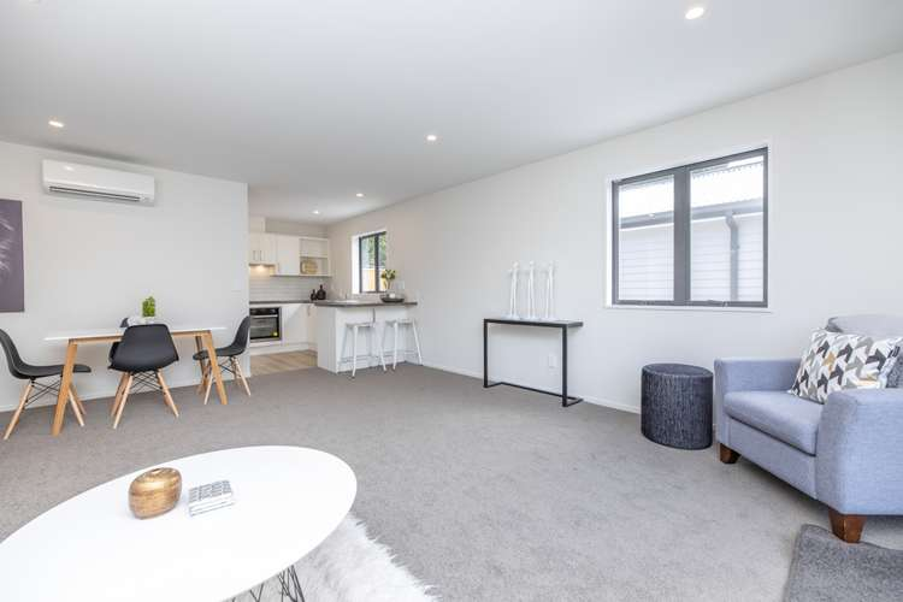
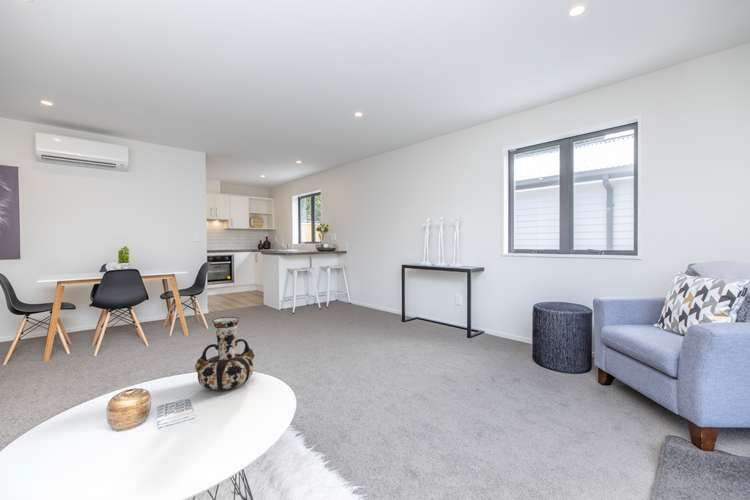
+ vase (226, 352)
